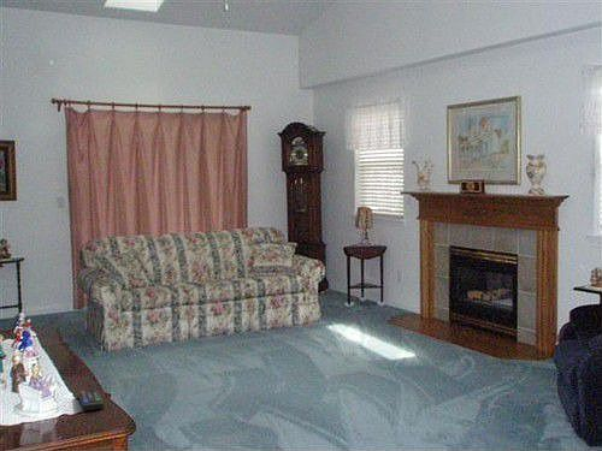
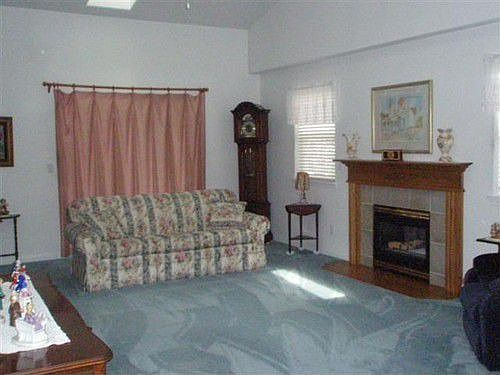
- remote control (90, 399)
